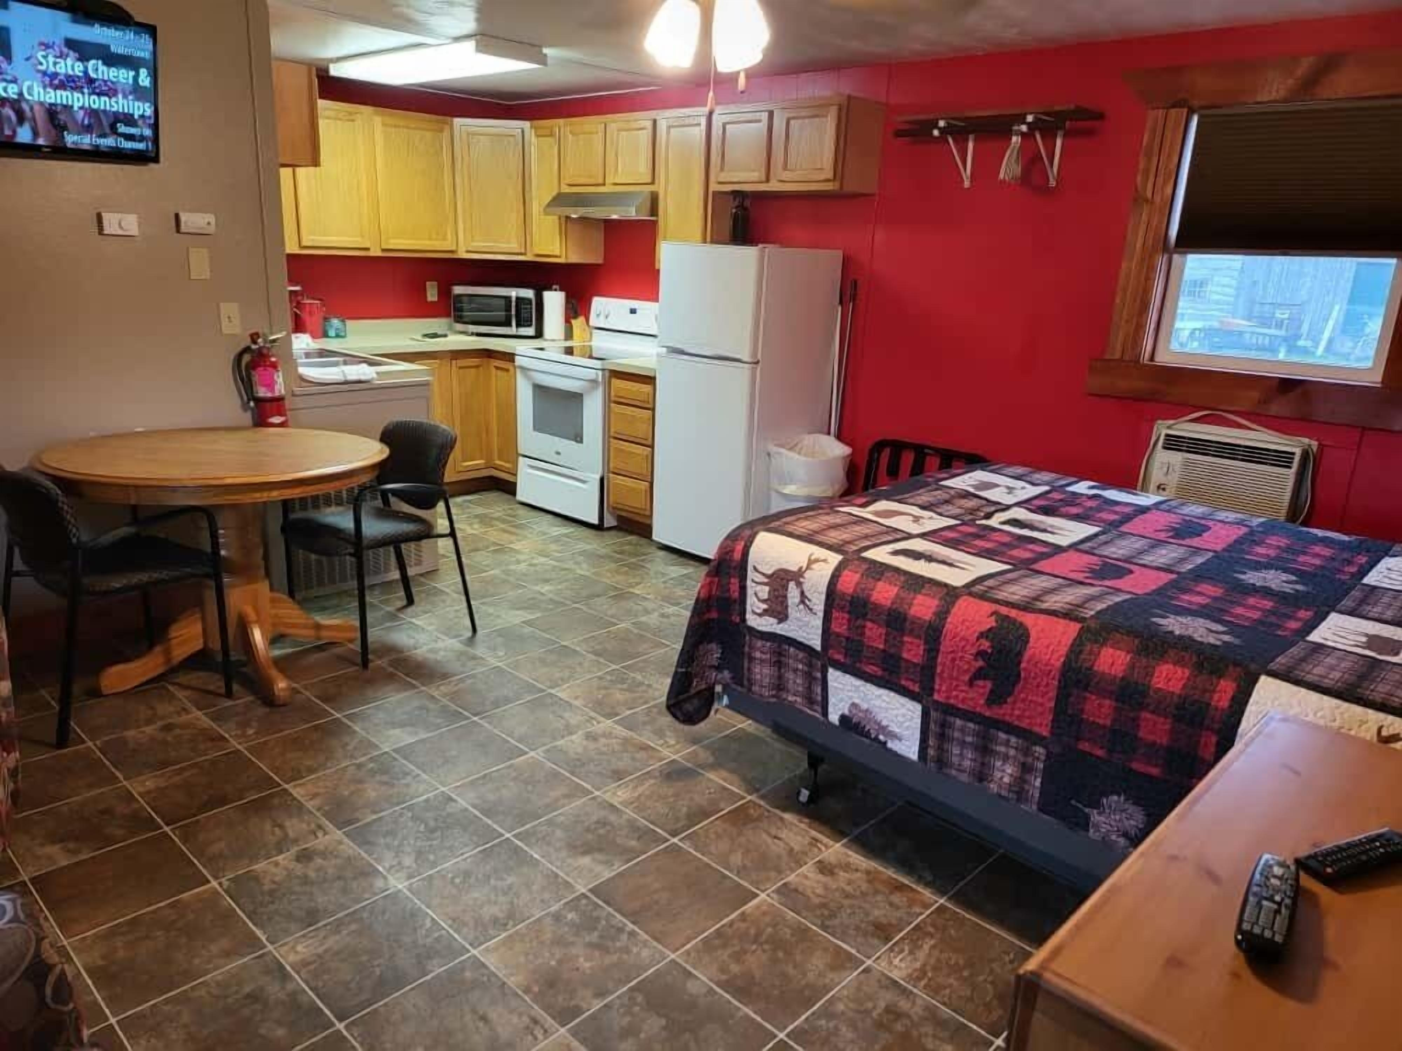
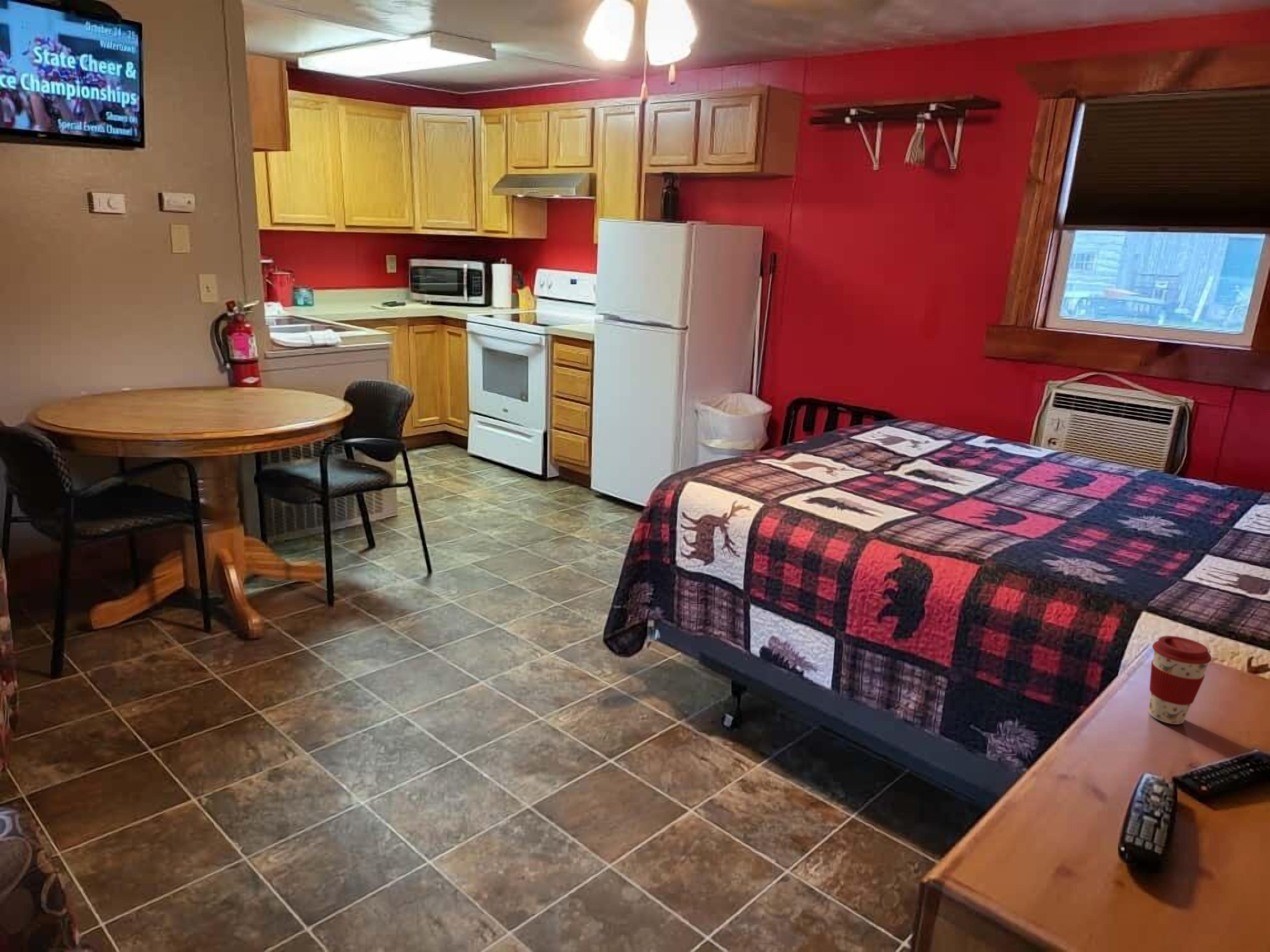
+ coffee cup (1175, 680)
